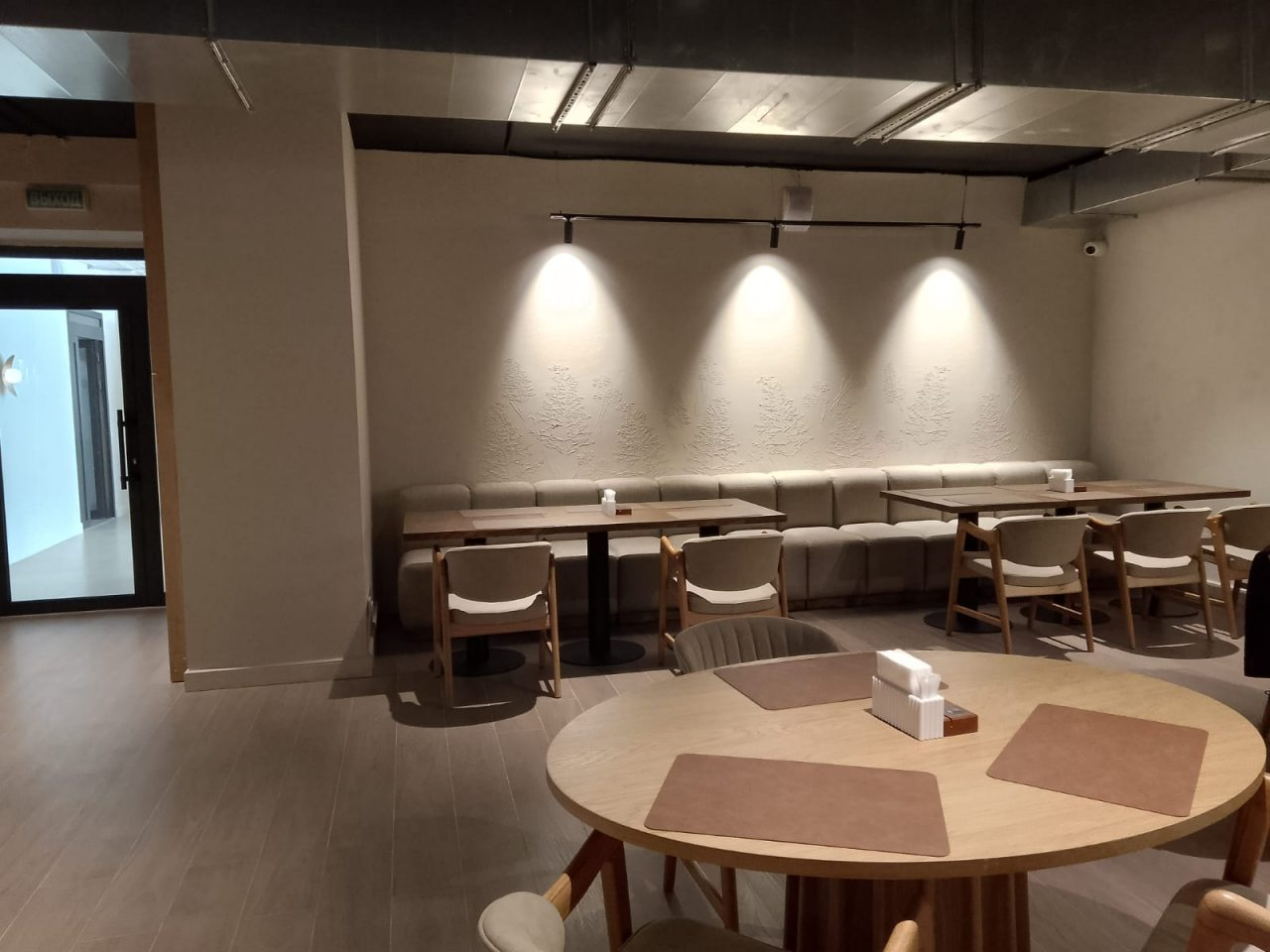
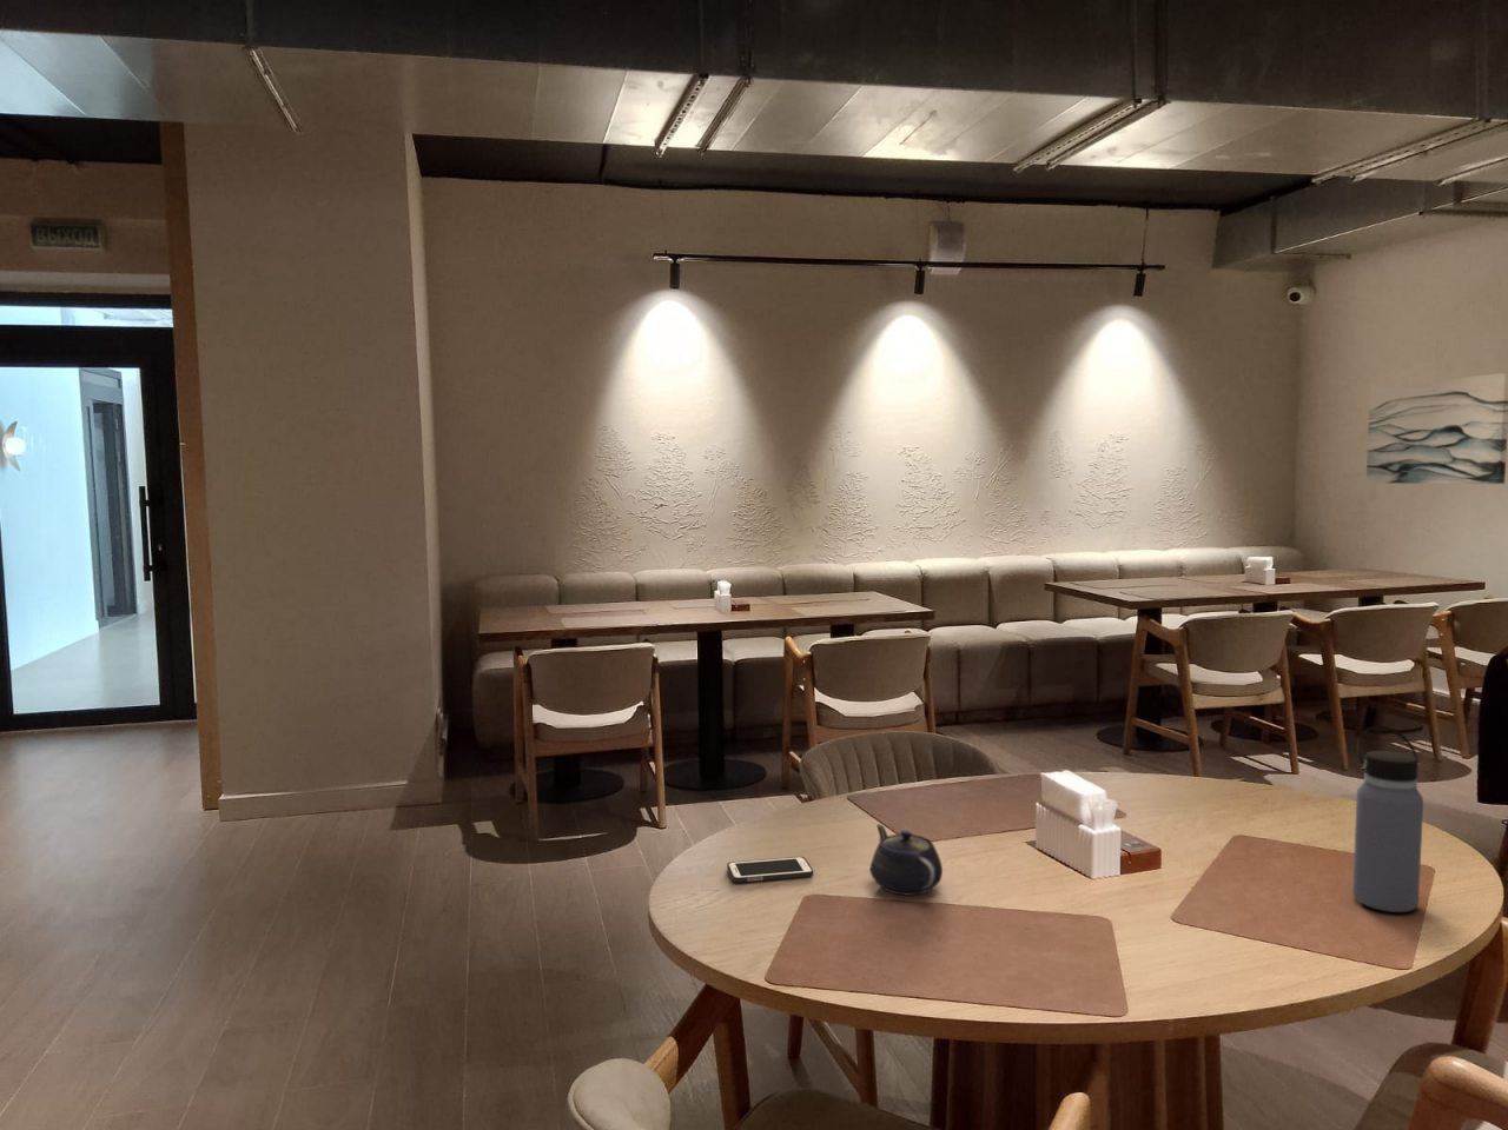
+ cell phone (769, 869)
+ teapot (904, 857)
+ water bottle (1387, 817)
+ wall art (1432, 432)
